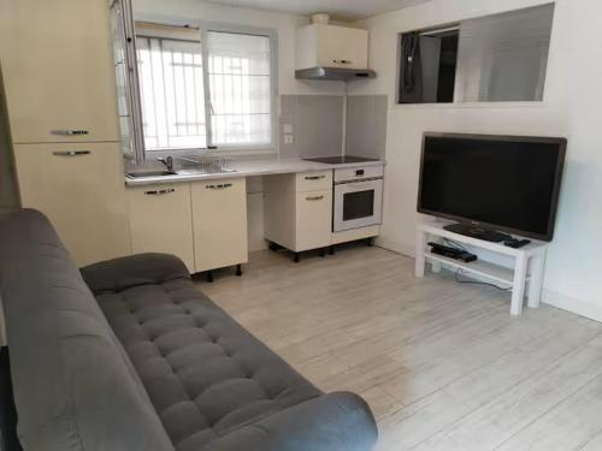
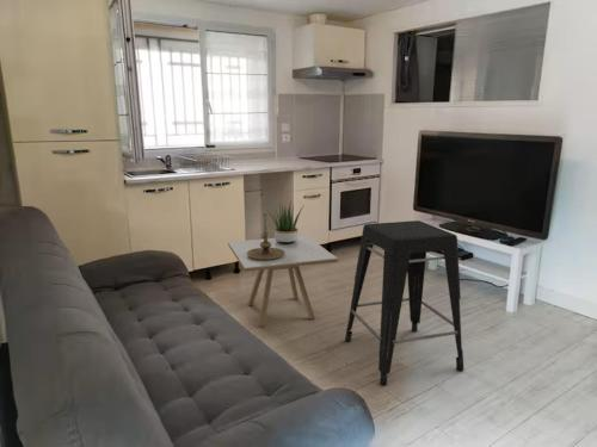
+ potted plant (285, 221)
+ stool (402, 293)
+ side table (271, 279)
+ candle holder (265, 234)
